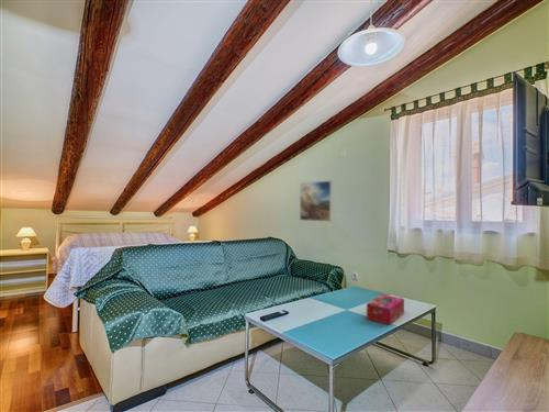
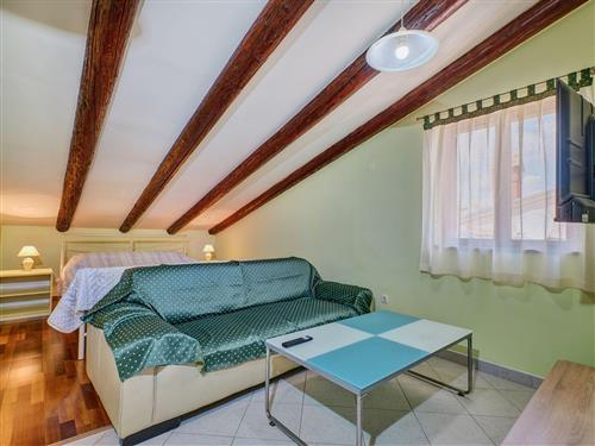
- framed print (315, 201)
- tissue box (385, 308)
